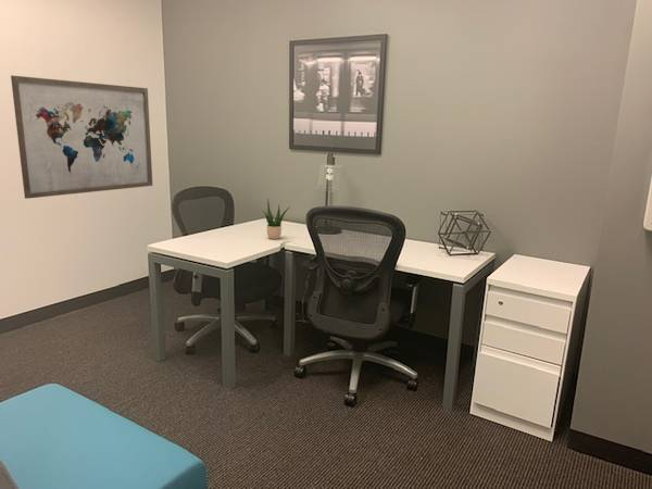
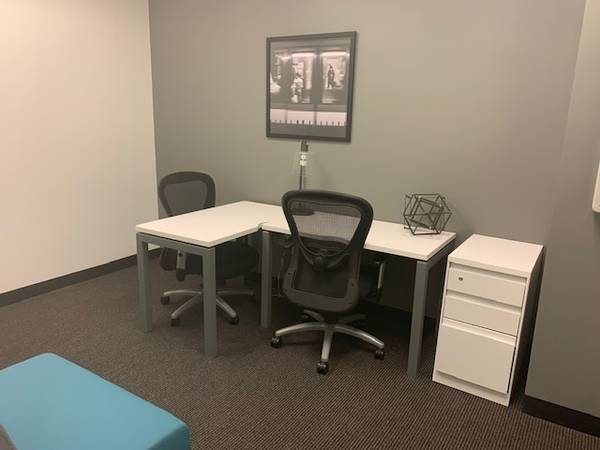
- wall art (91, 138)
- potted plant (275, 217)
